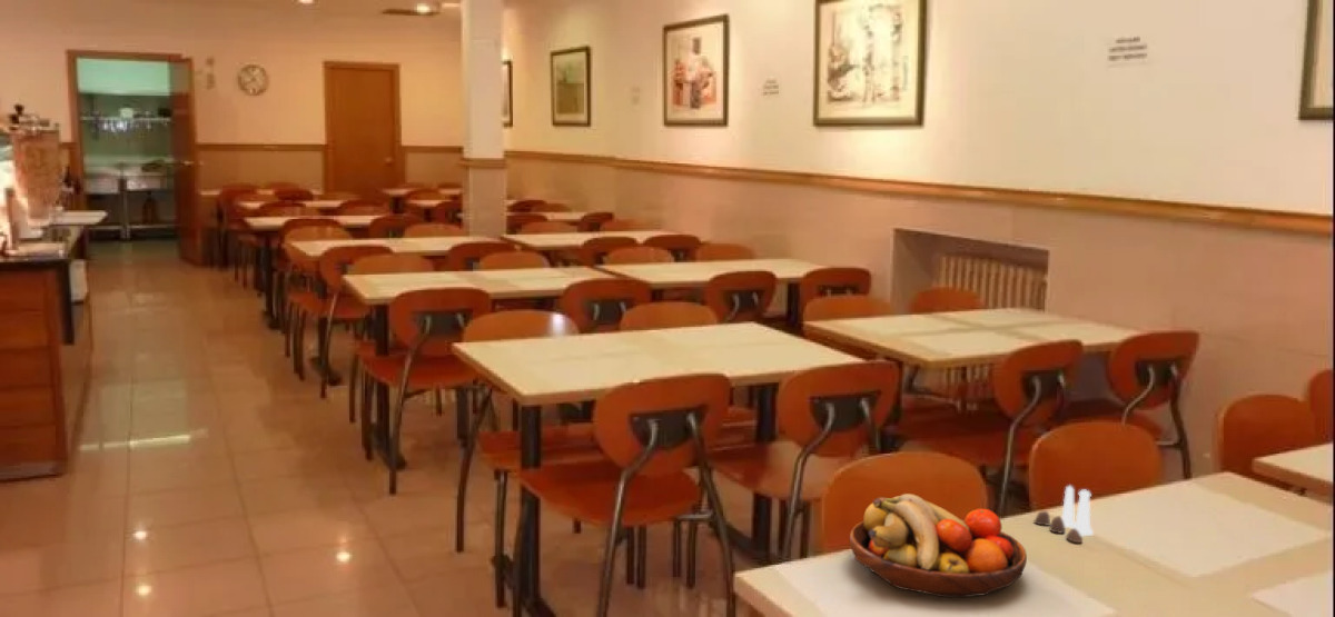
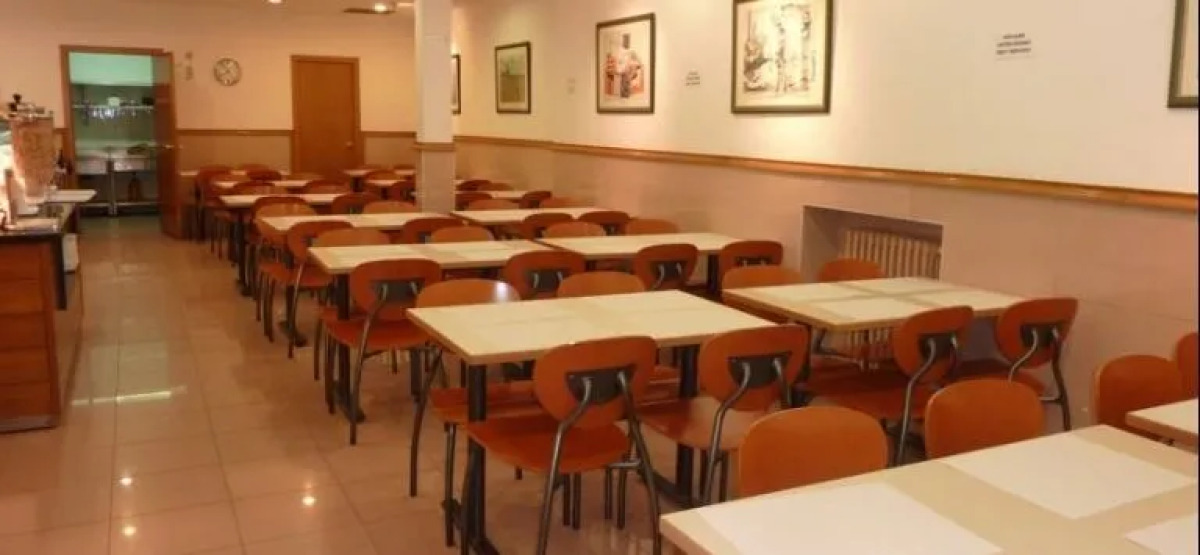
- salt and pepper shaker set (1068, 509)
- fruit bowl (936, 536)
